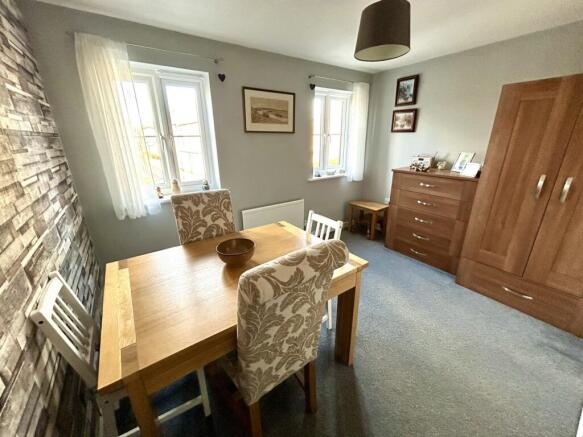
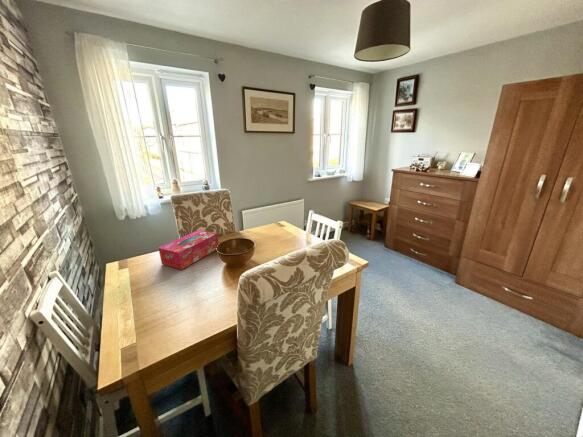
+ tissue box (191, 247)
